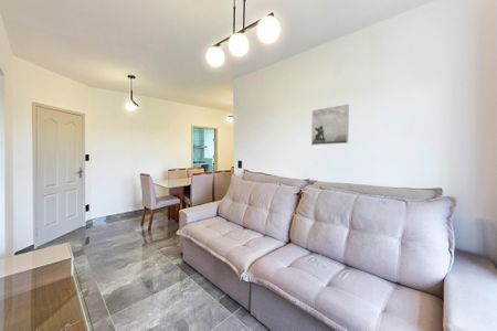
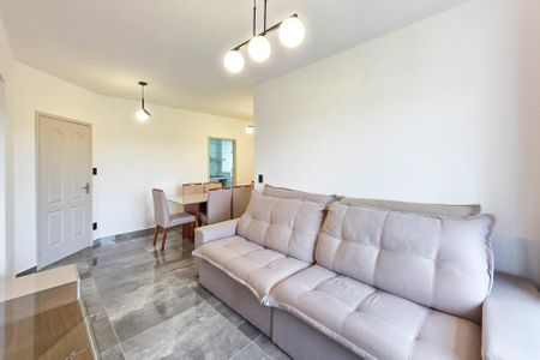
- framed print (329, 126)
